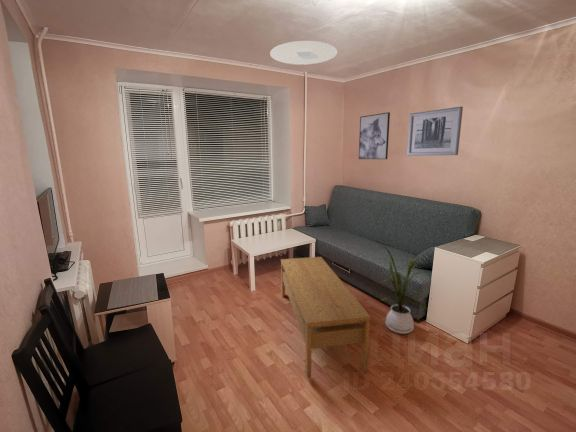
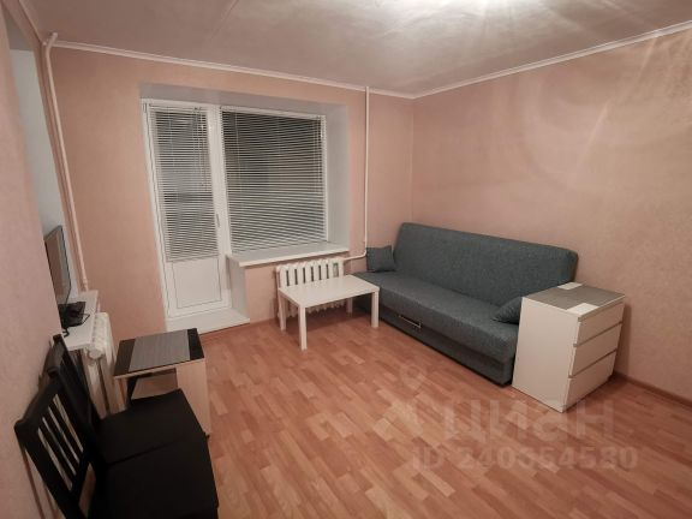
- coffee table (315, 303)
- ceiling light (303, 50)
- wall art (432, 133)
- house plant (399, 288)
- wall art (373, 137)
